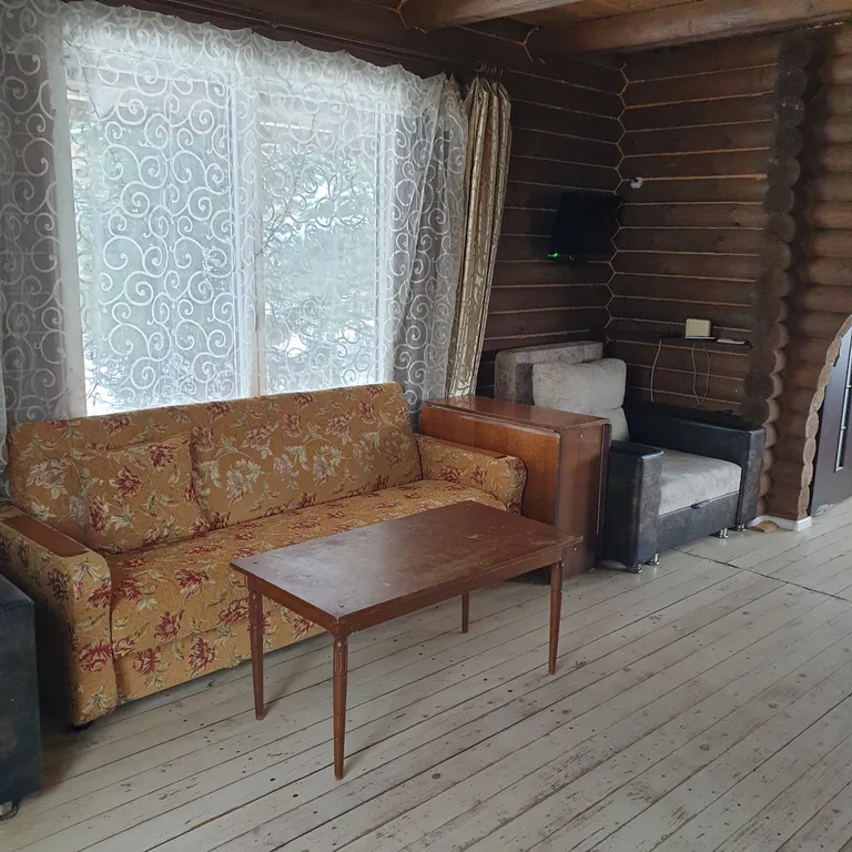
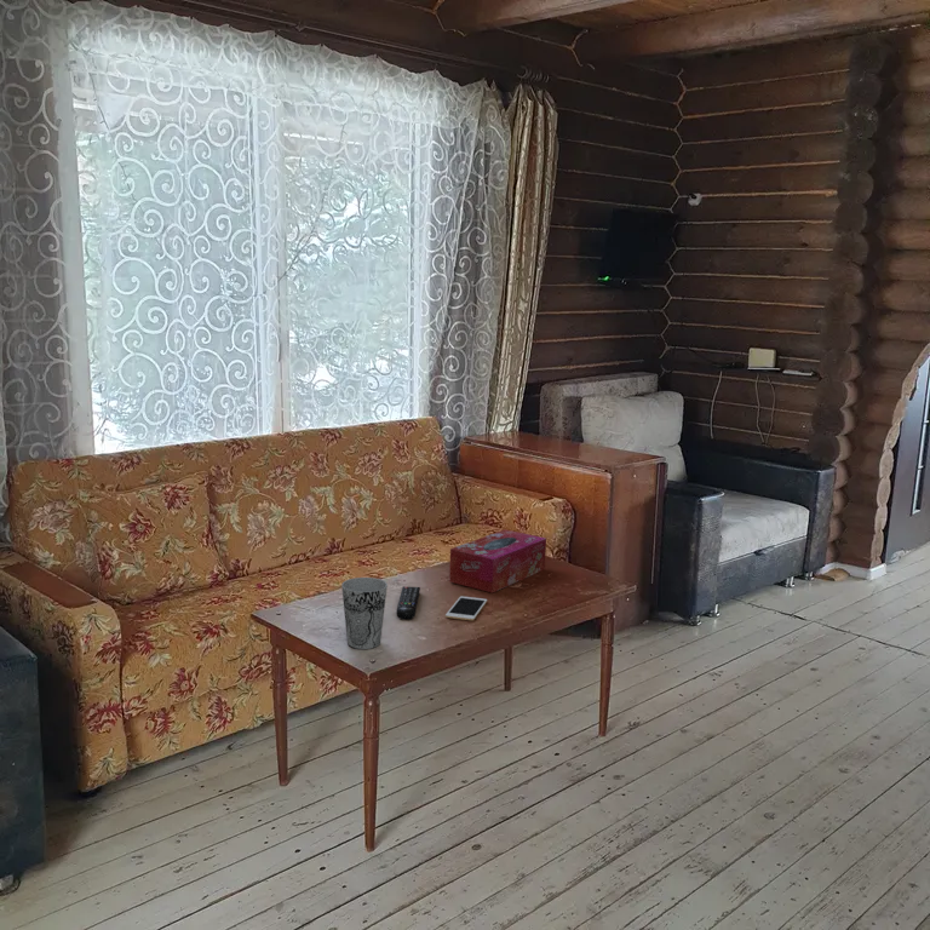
+ tissue box (499, 559)
+ cup (363, 613)
+ cell phone (466, 608)
+ remote control (408, 601)
